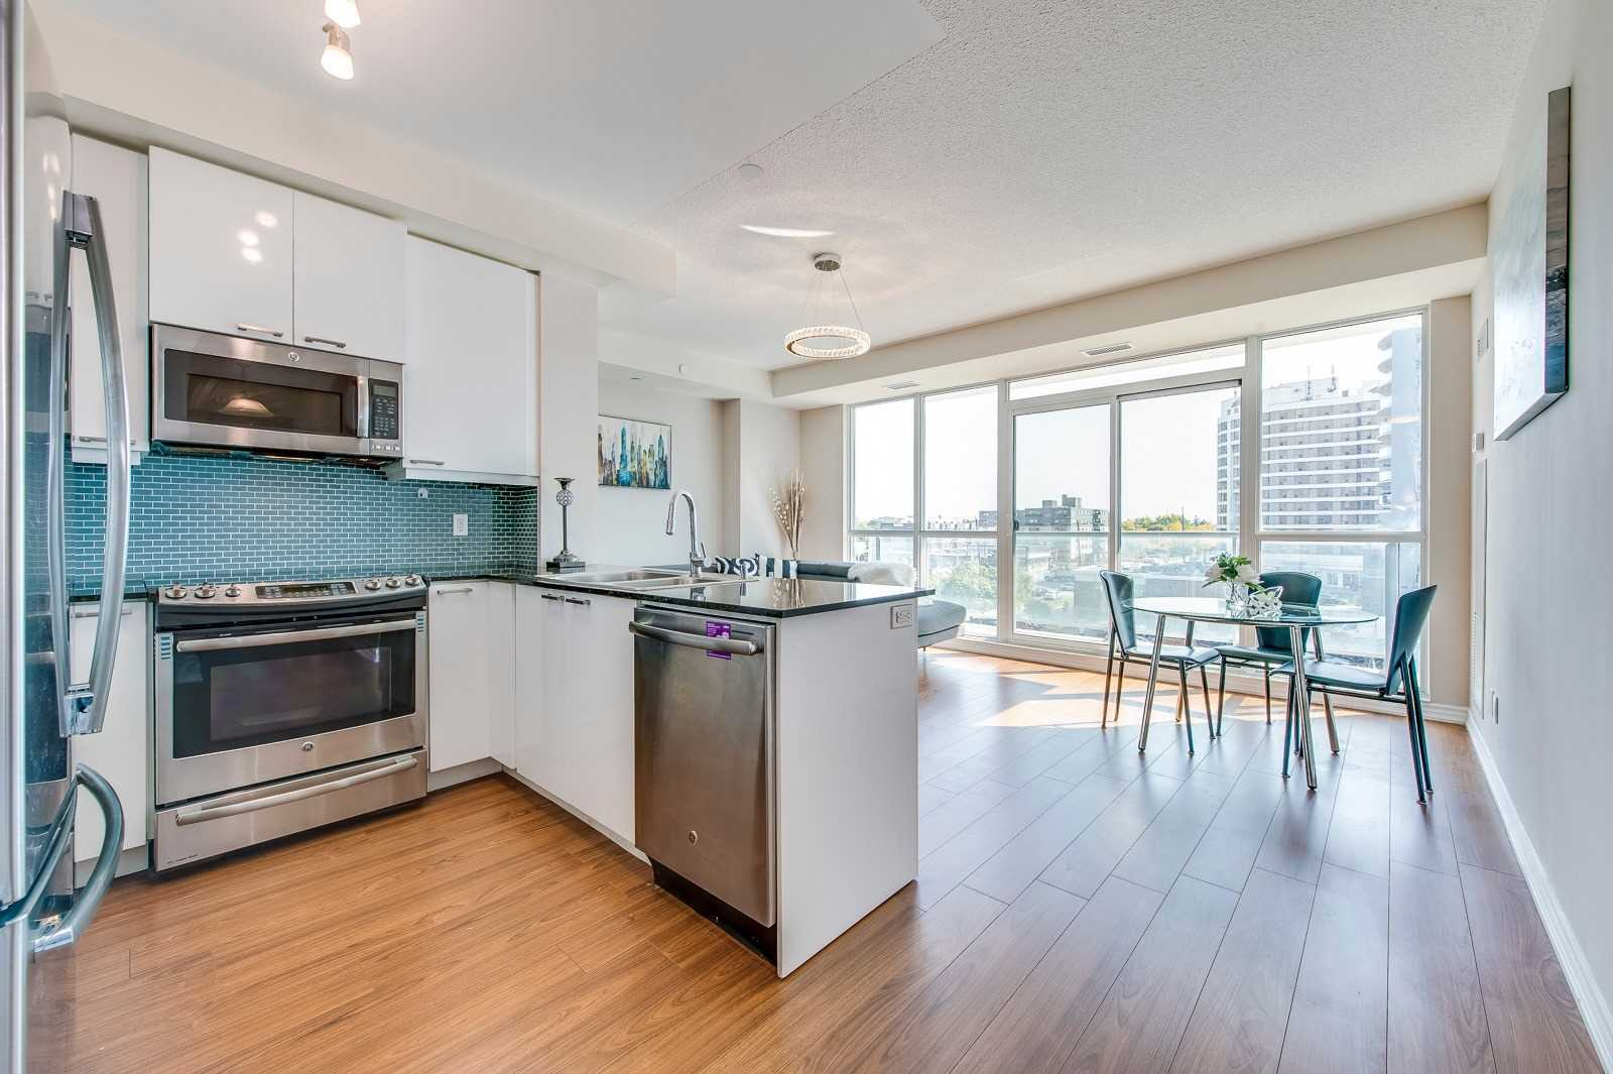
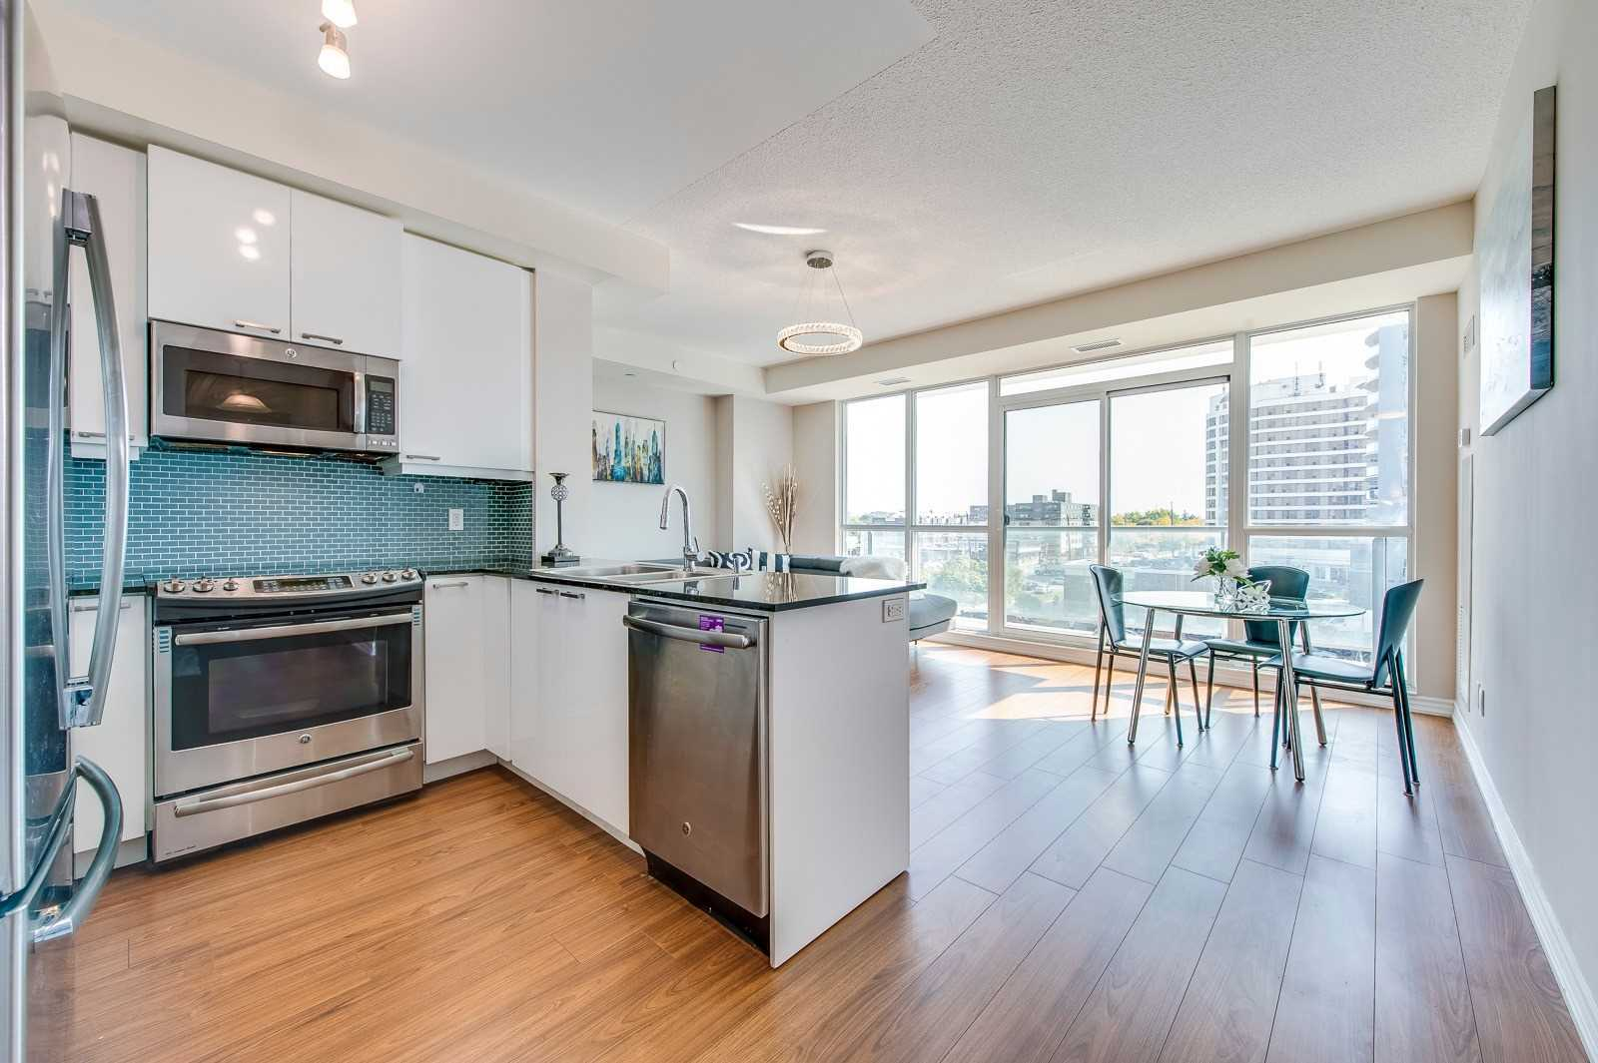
- recessed light (750, 170)
